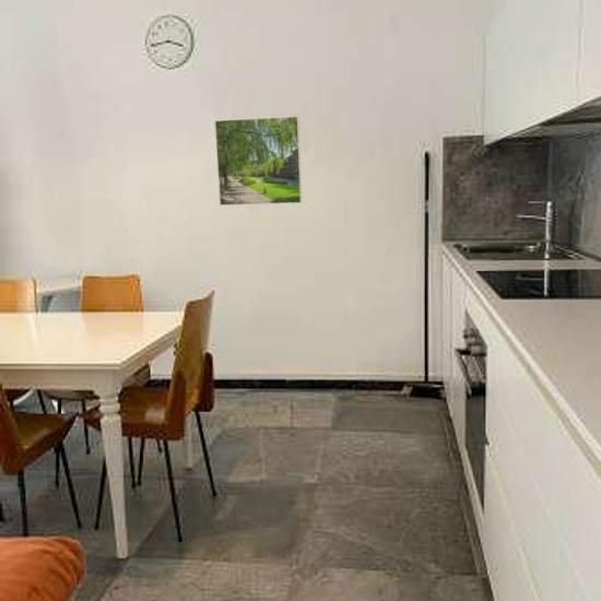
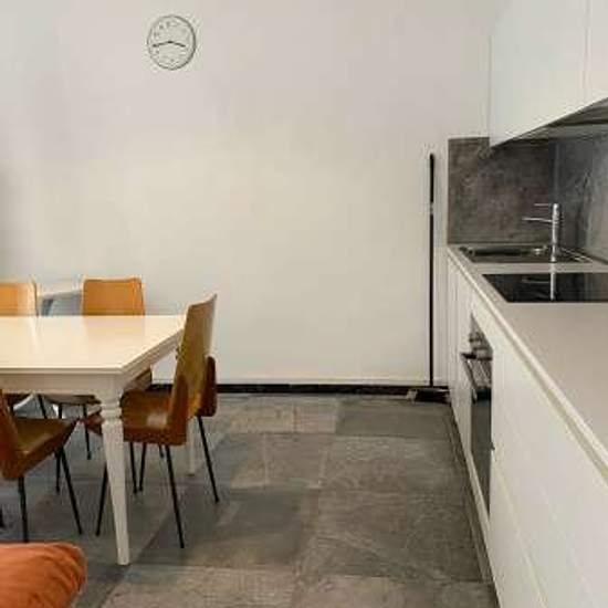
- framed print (258, 162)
